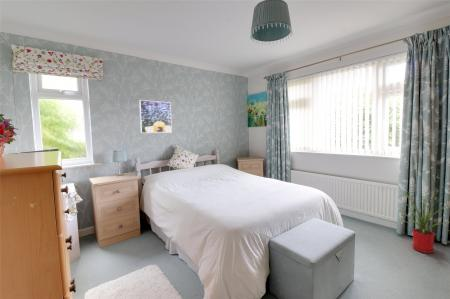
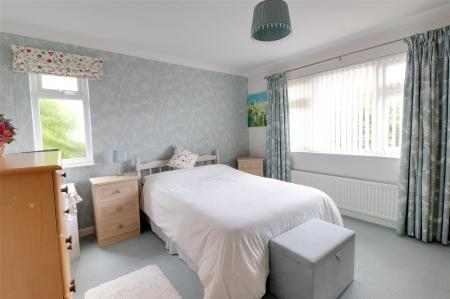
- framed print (156, 117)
- house plant (423, 220)
